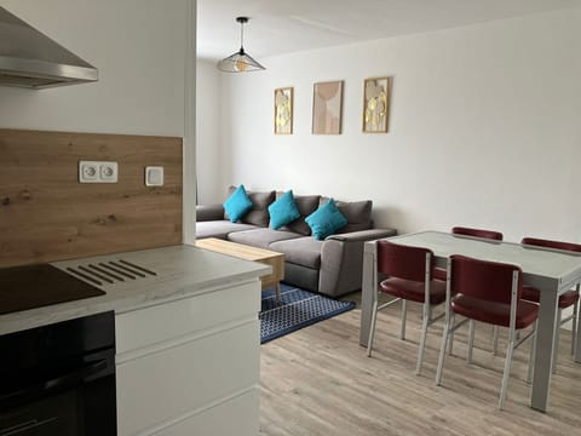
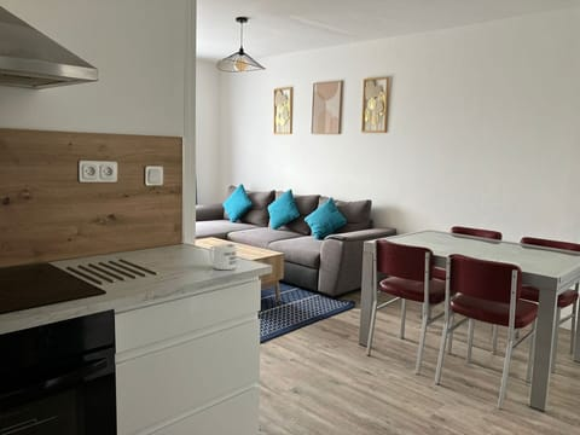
+ mug (221, 255)
